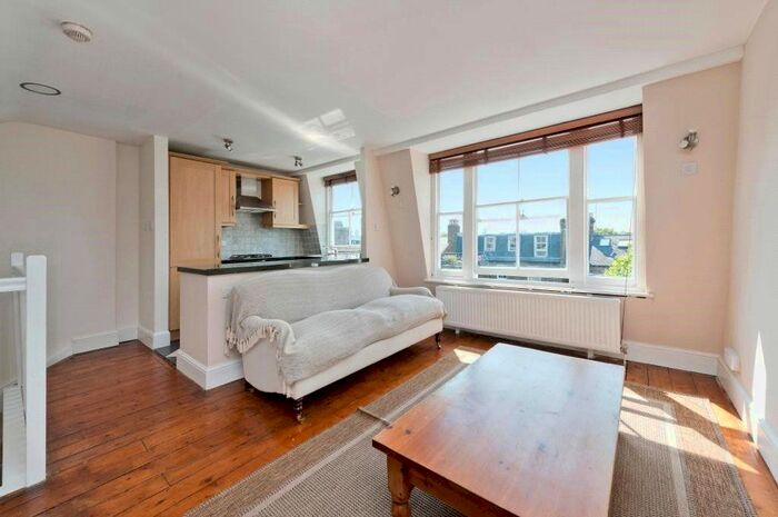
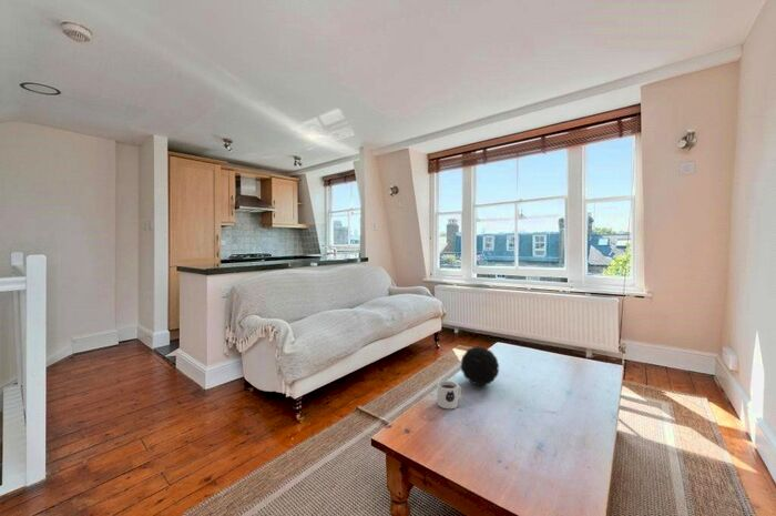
+ mug (448, 393)
+ decorative orb (479, 365)
